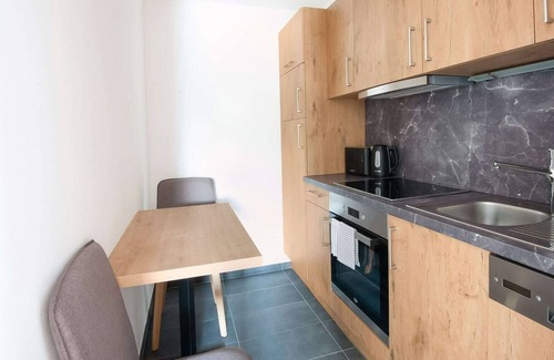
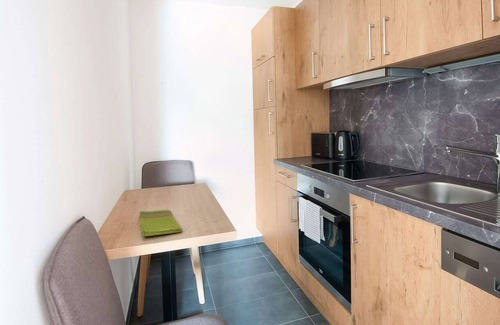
+ dish towel (158, 220)
